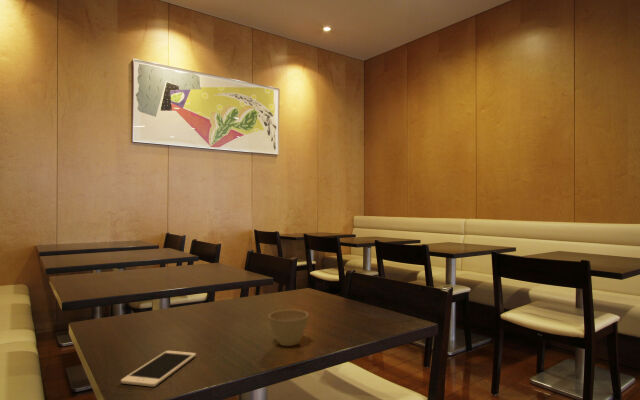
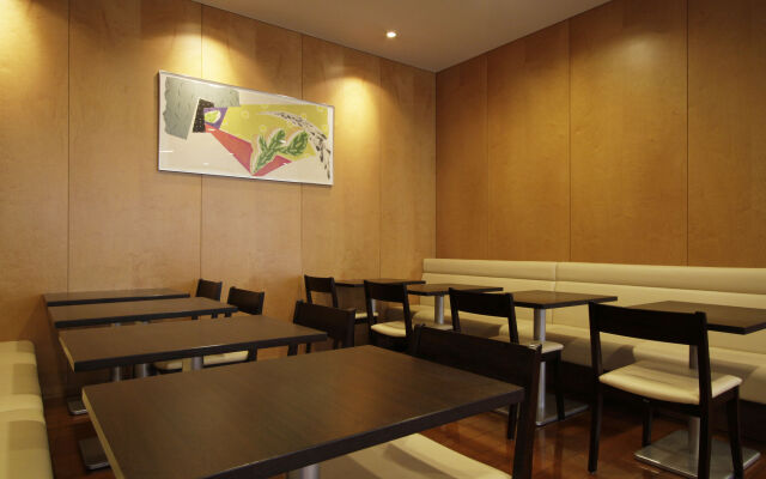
- cell phone (161, 366)
- flower pot (288, 328)
